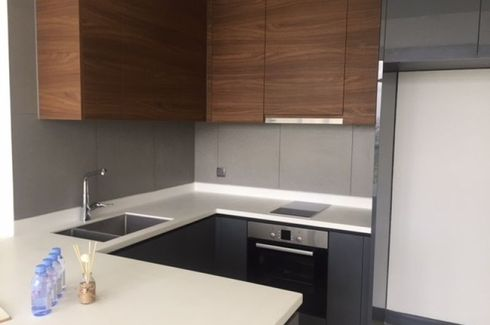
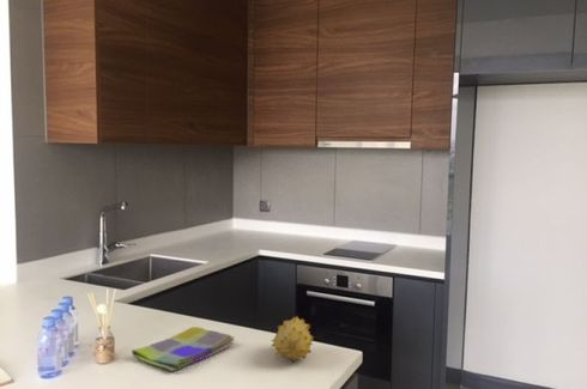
+ fruit (292, 336)
+ dish towel (184, 346)
